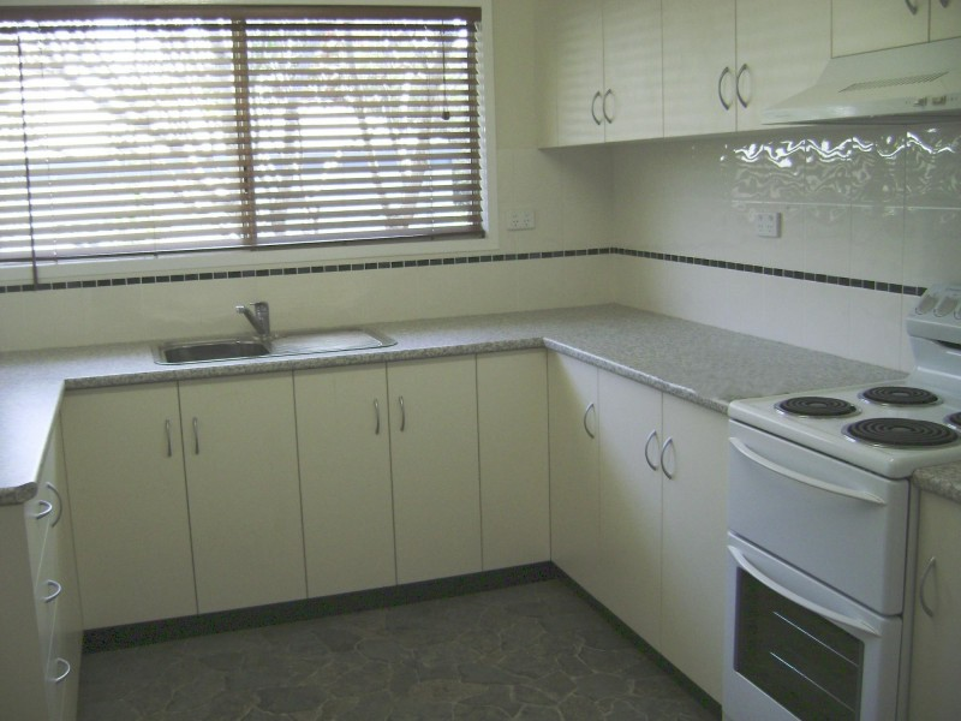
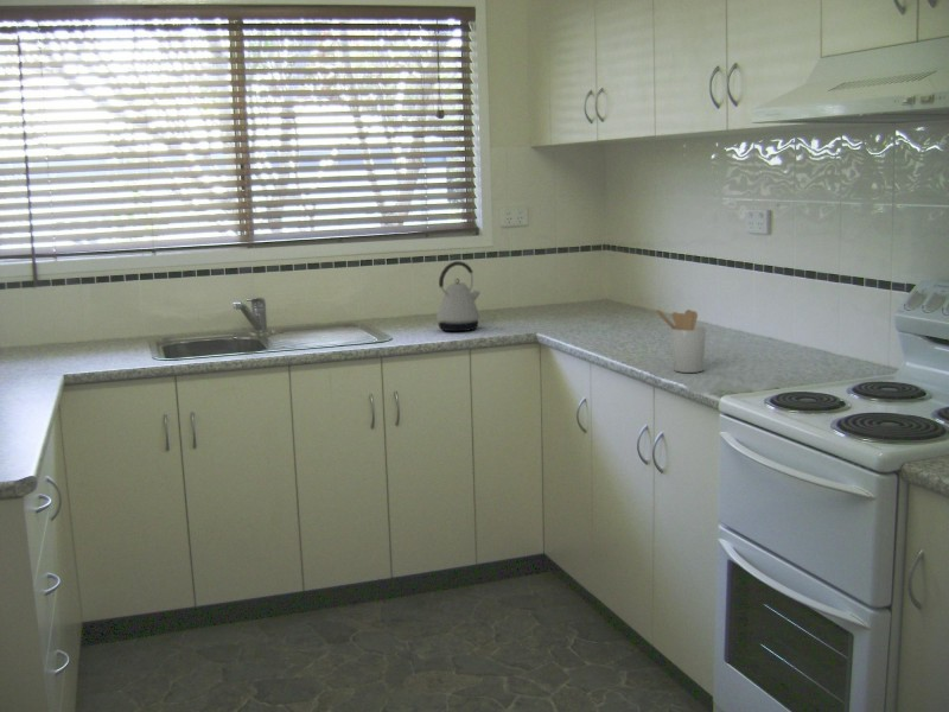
+ kettle (458, 294)
+ utensil holder (679, 338)
